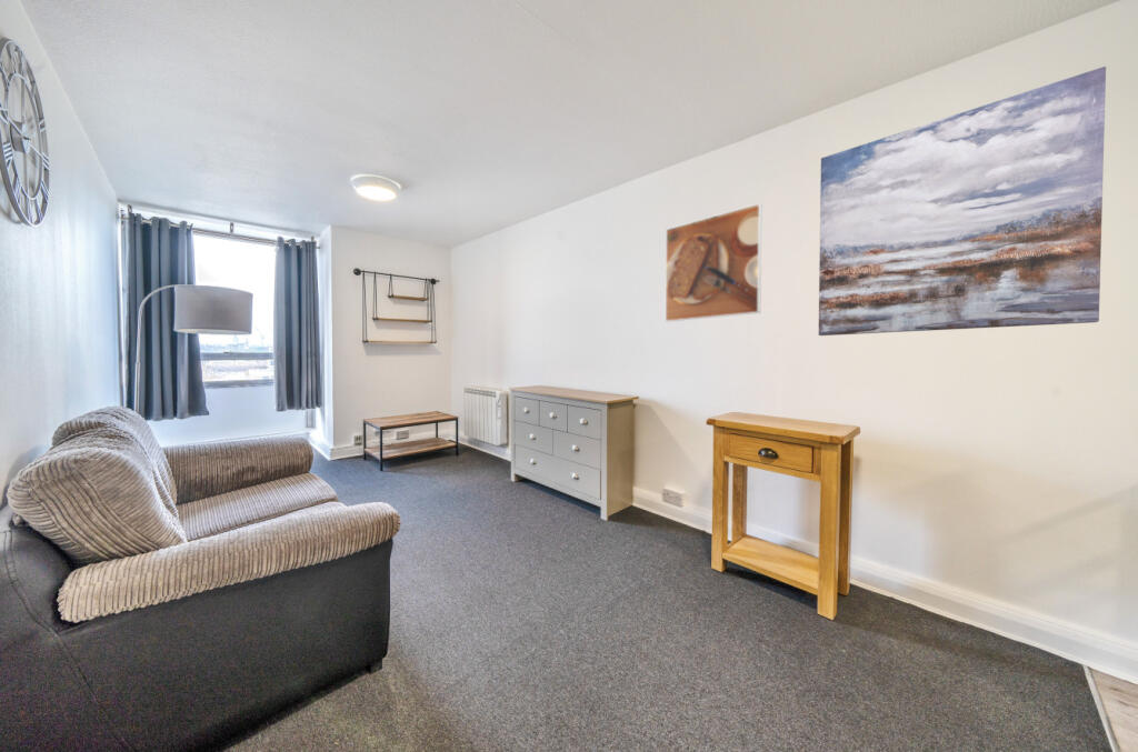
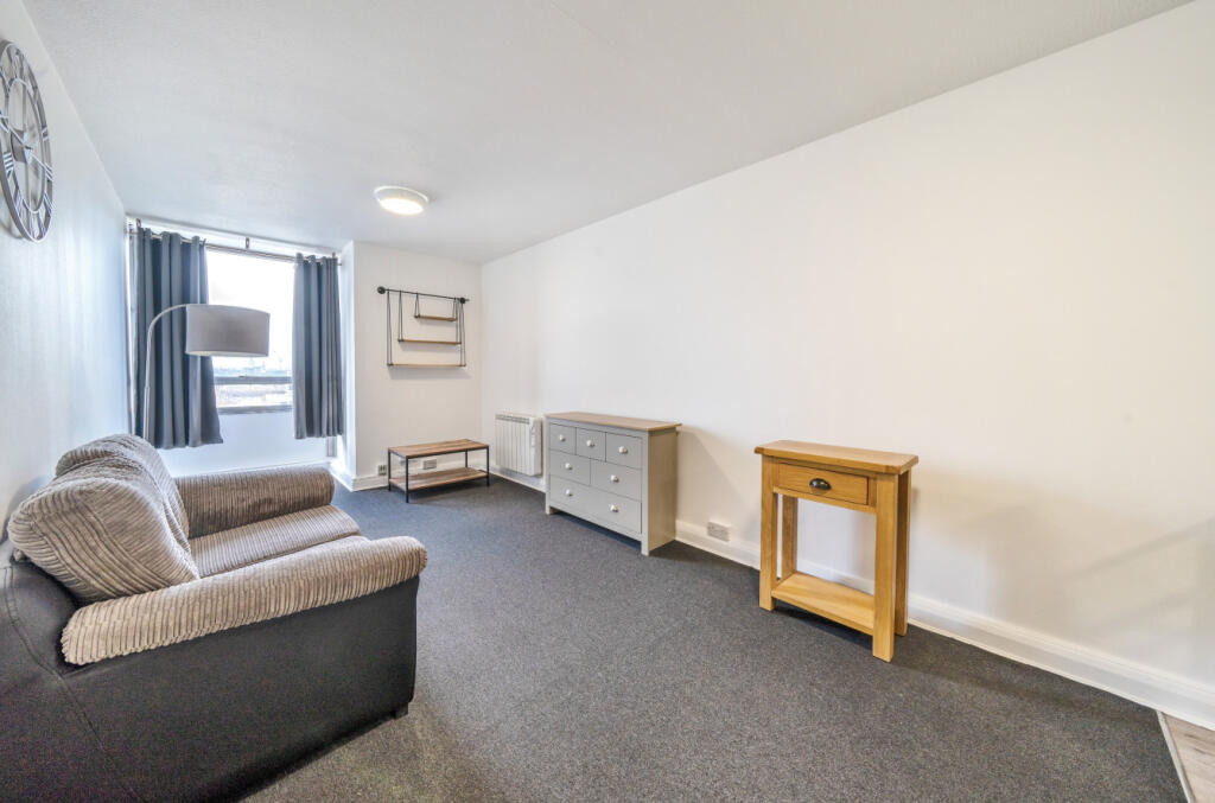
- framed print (709, 268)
- wall art (936, 225)
